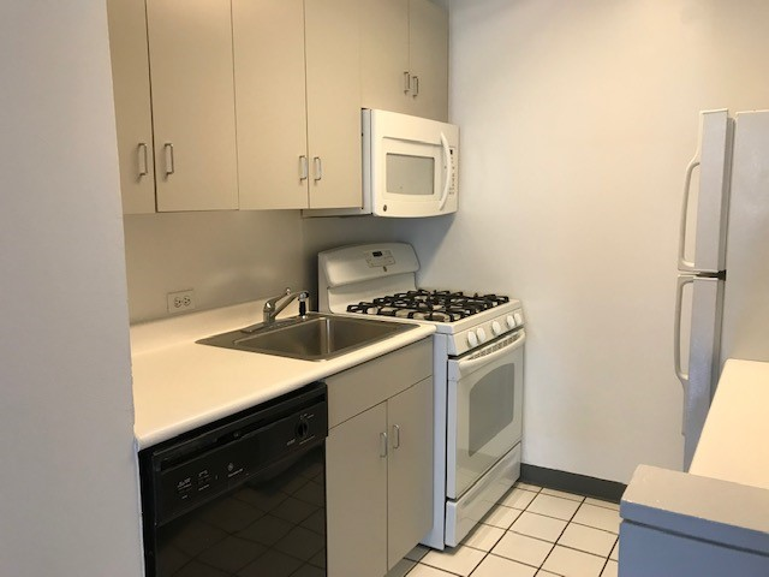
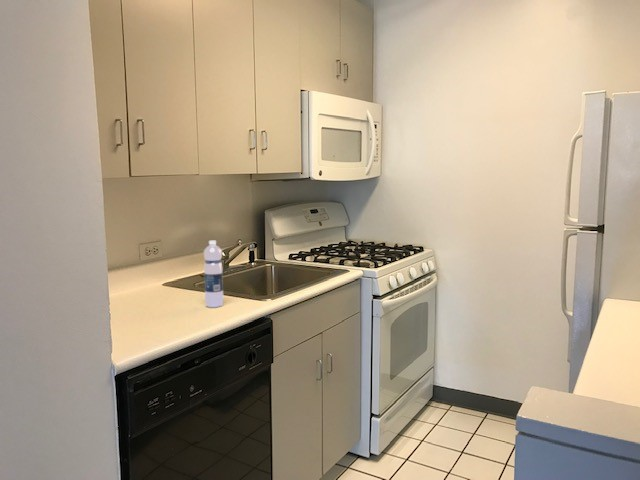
+ water bottle (213, 273)
